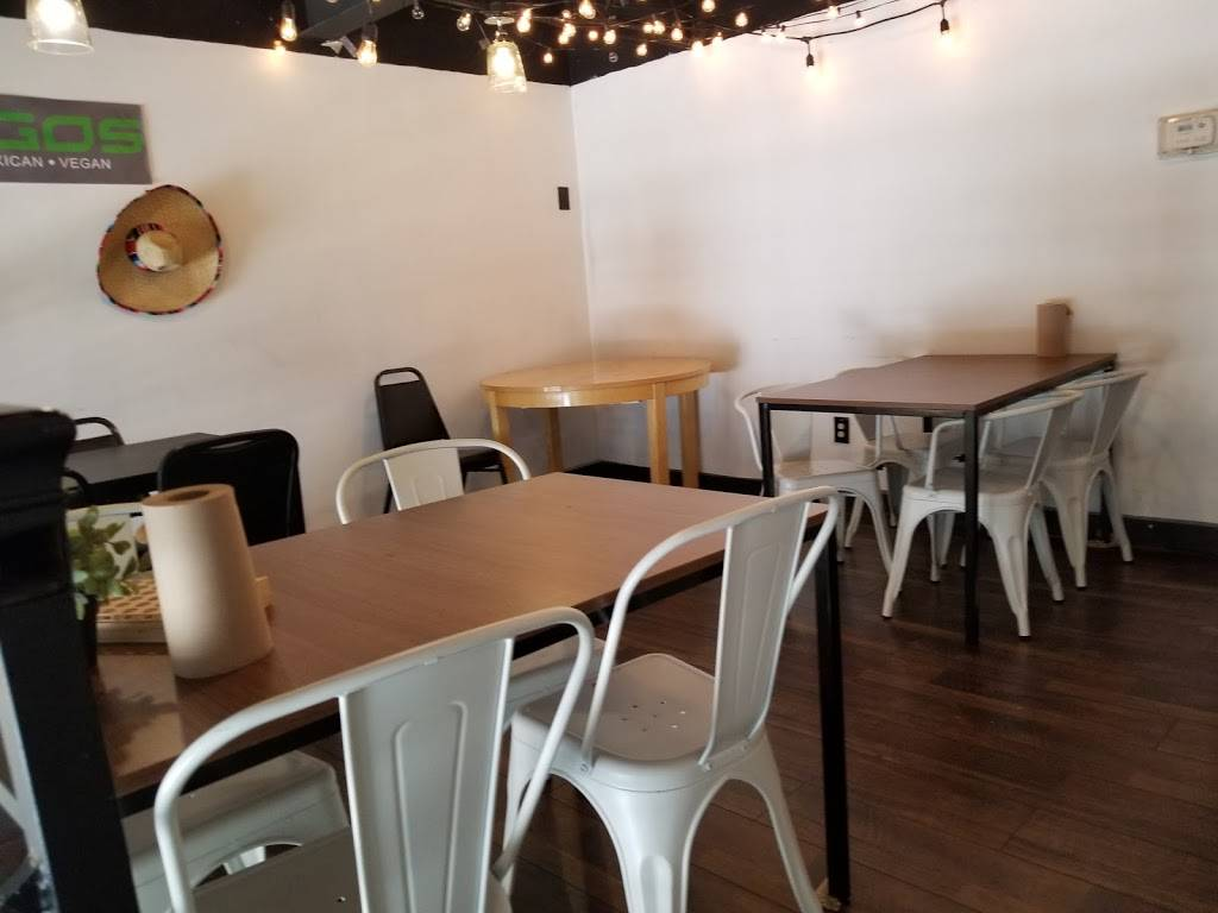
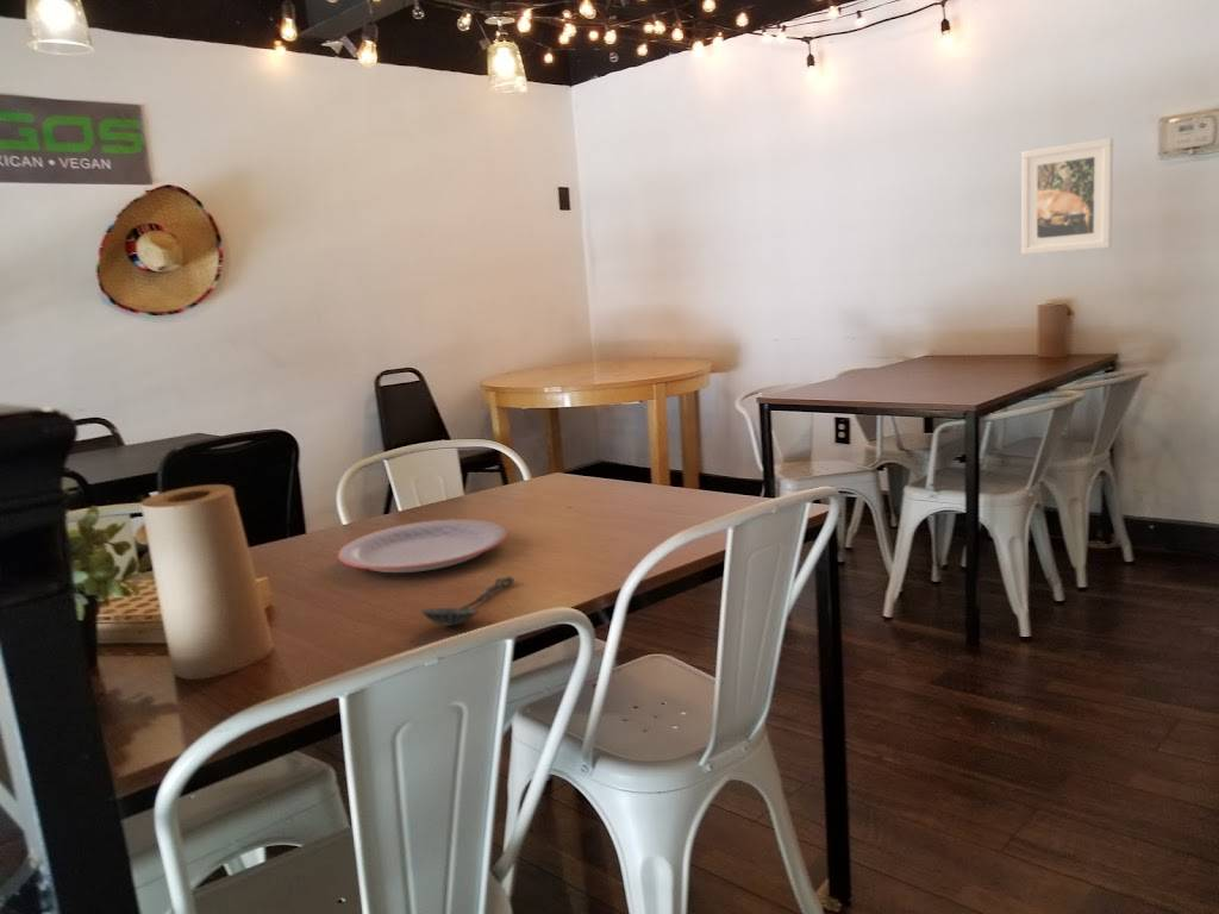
+ plate (424, 547)
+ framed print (1065, 199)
+ spoon (477, 597)
